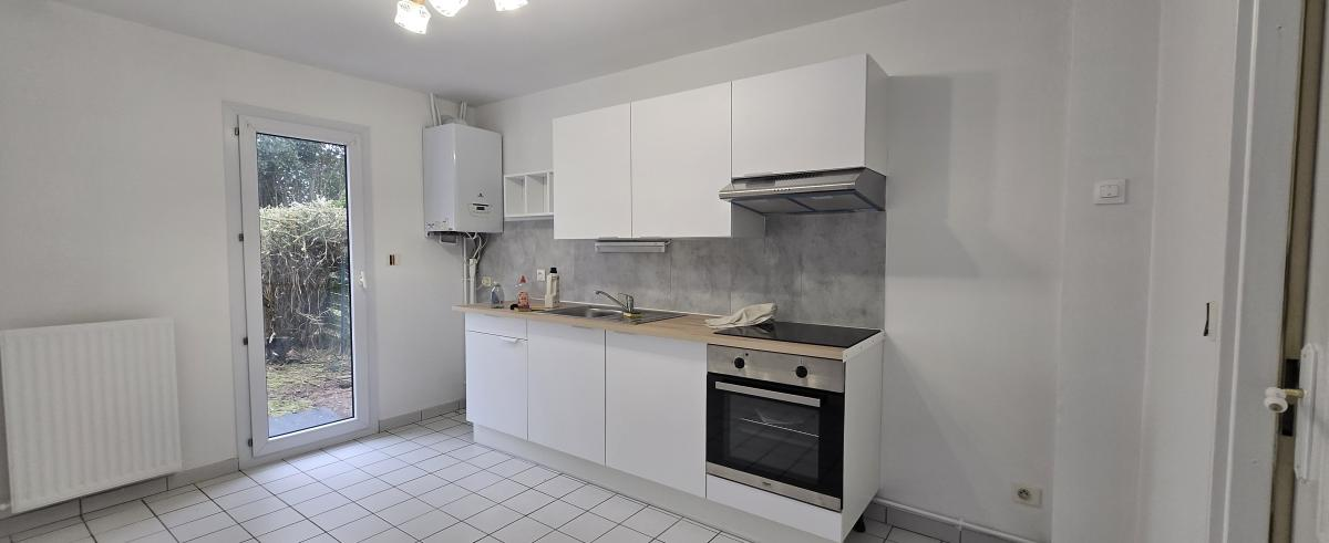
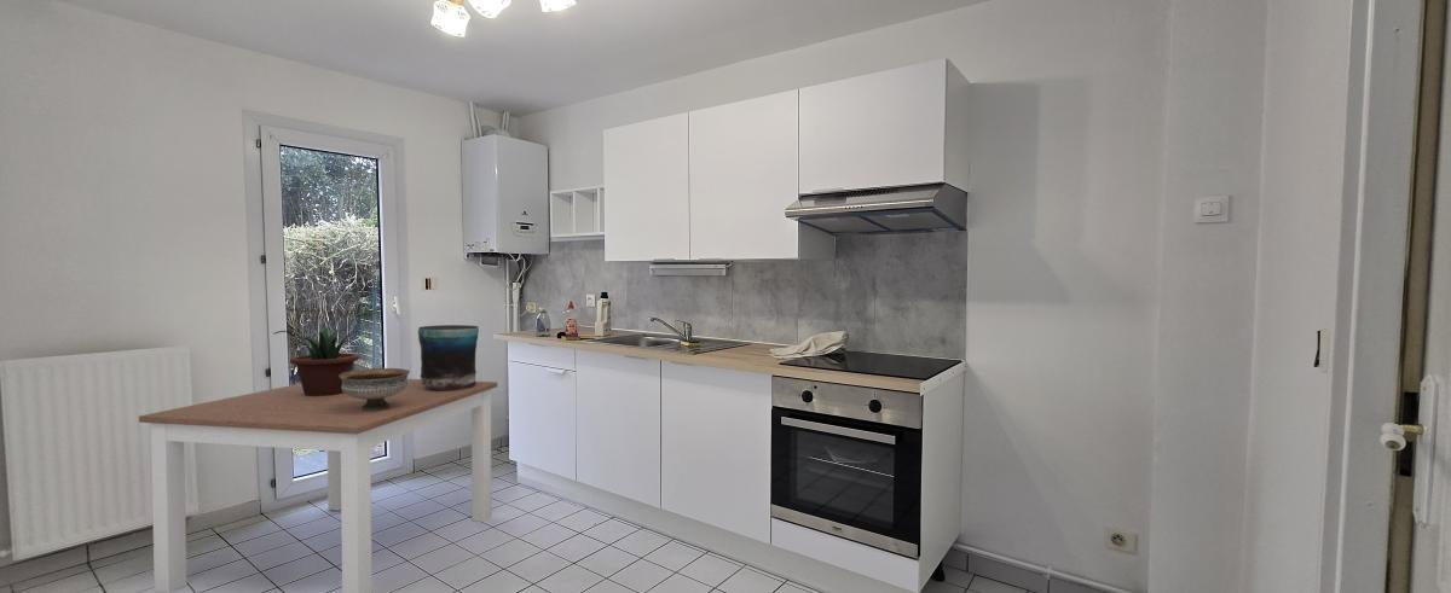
+ potted plant (320, 360)
+ vase (449, 356)
+ dining table (345, 472)
+ bowl (375, 389)
